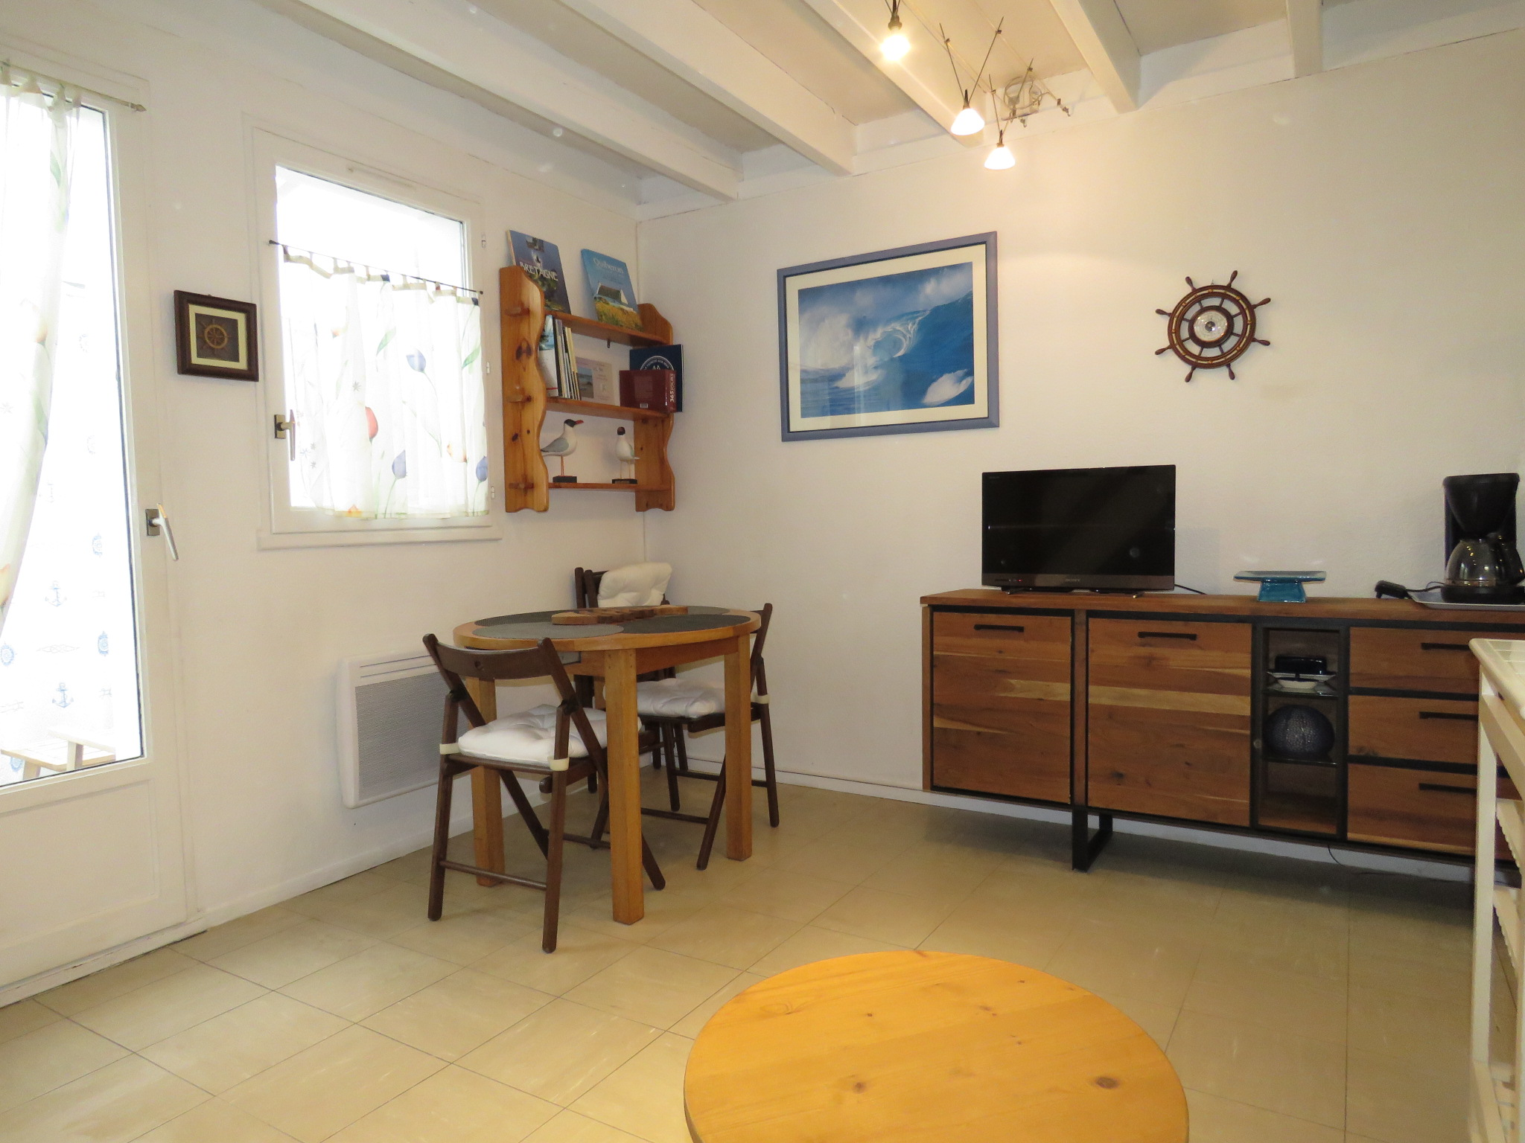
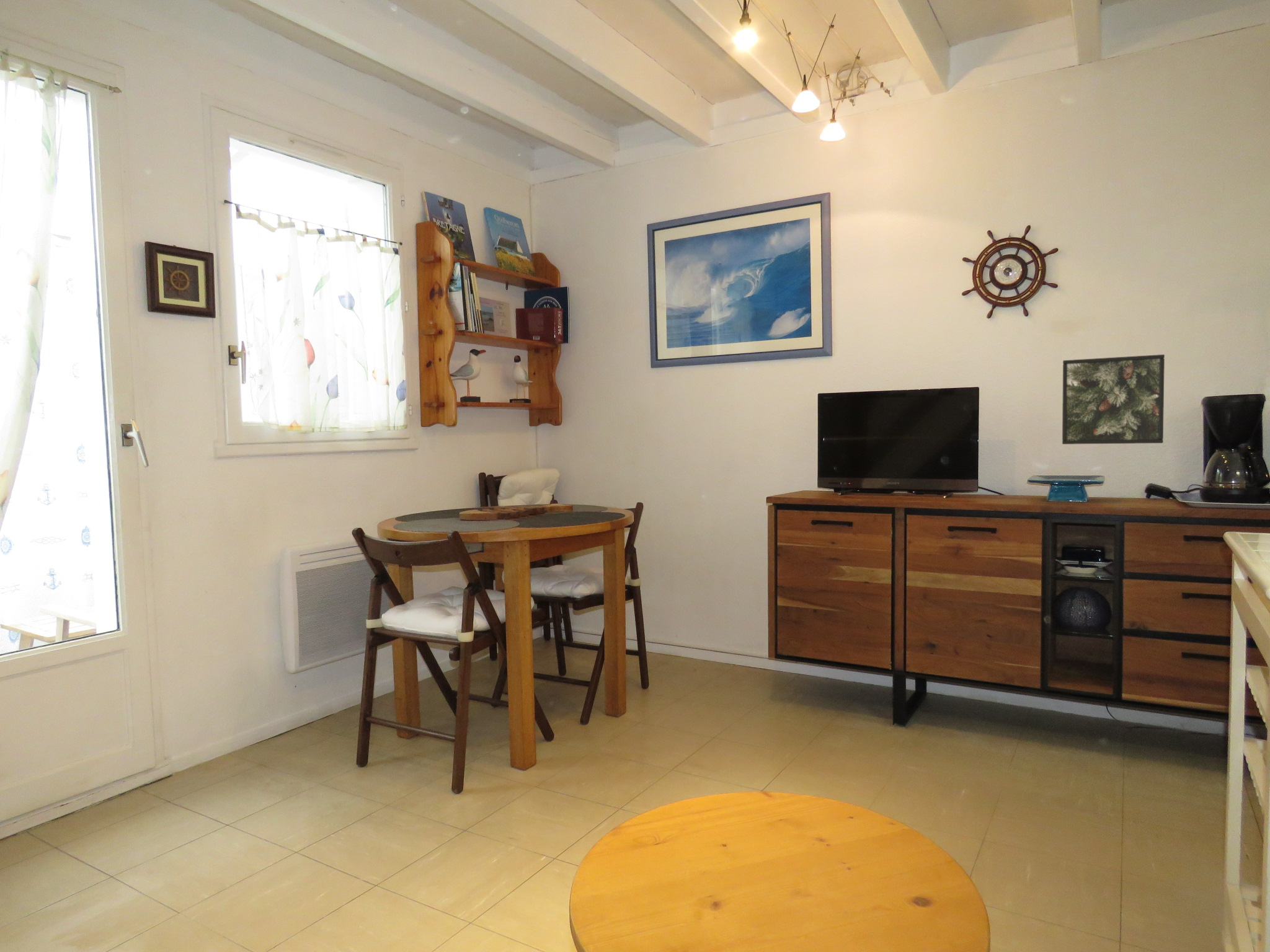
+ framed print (1111, 400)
